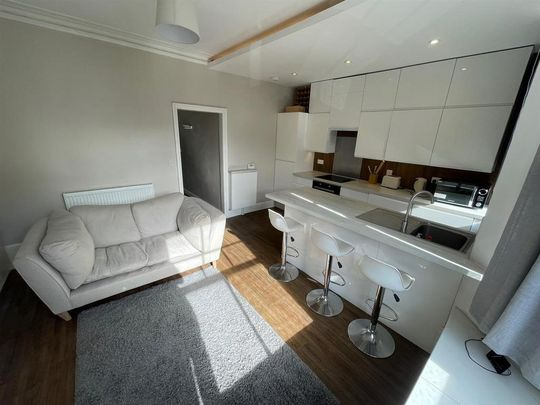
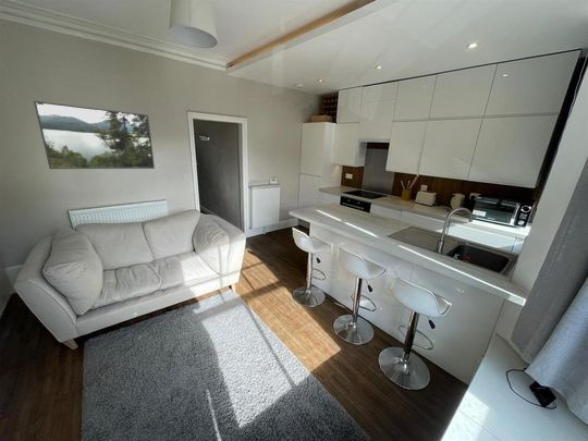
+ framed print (102, 139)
